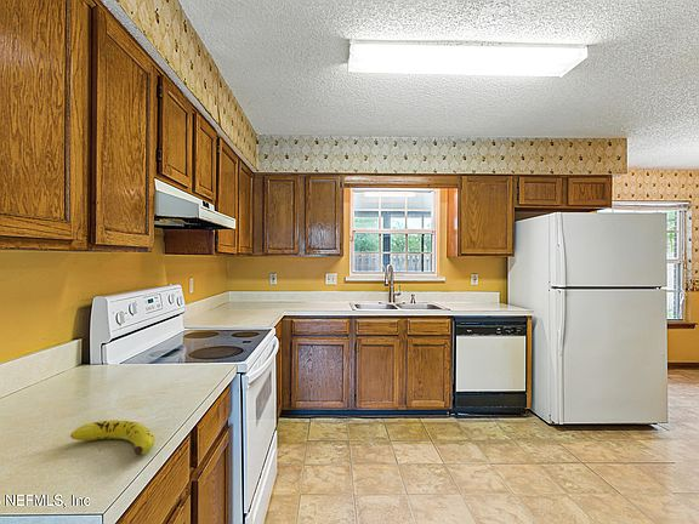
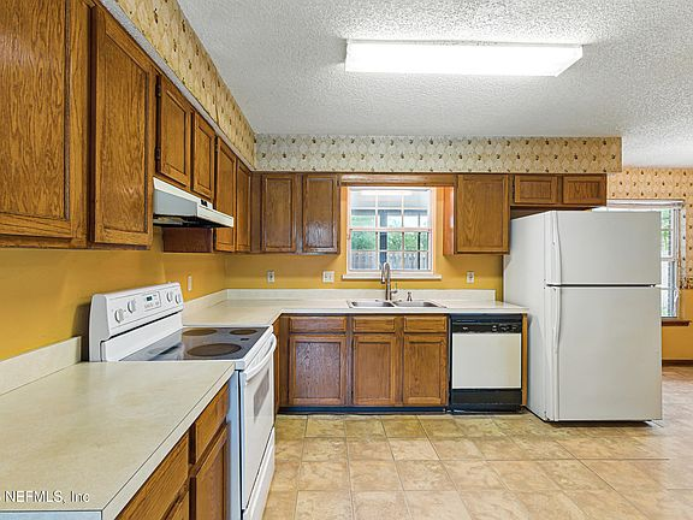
- fruit (113, 438)
